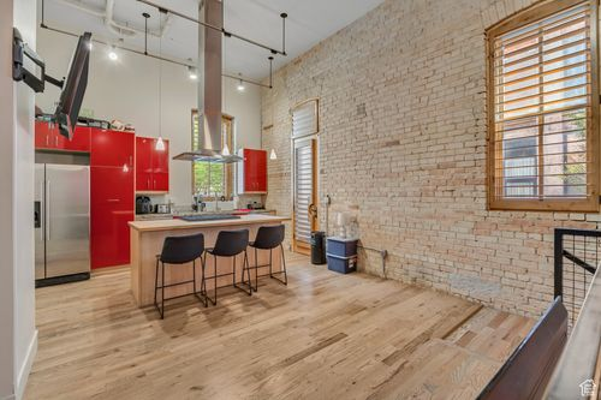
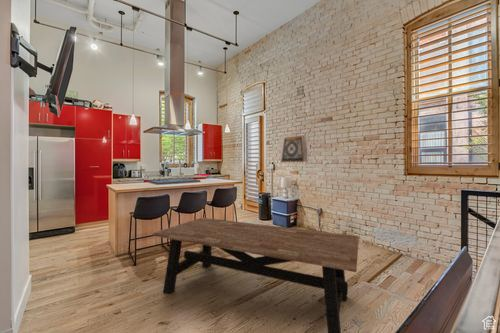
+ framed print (293, 149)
+ dining table (253, 264)
